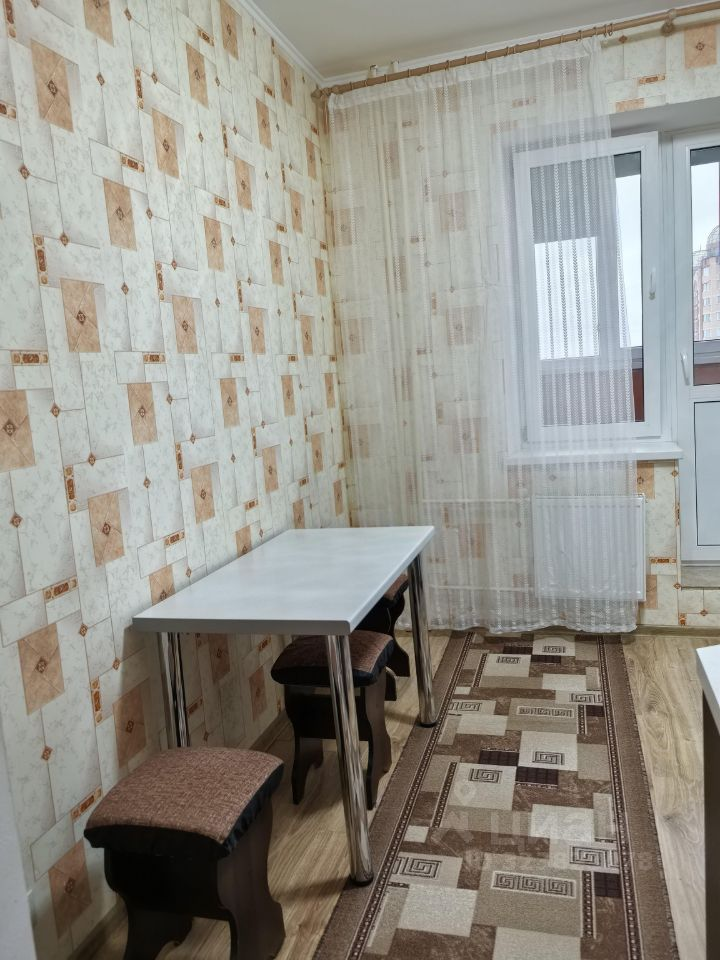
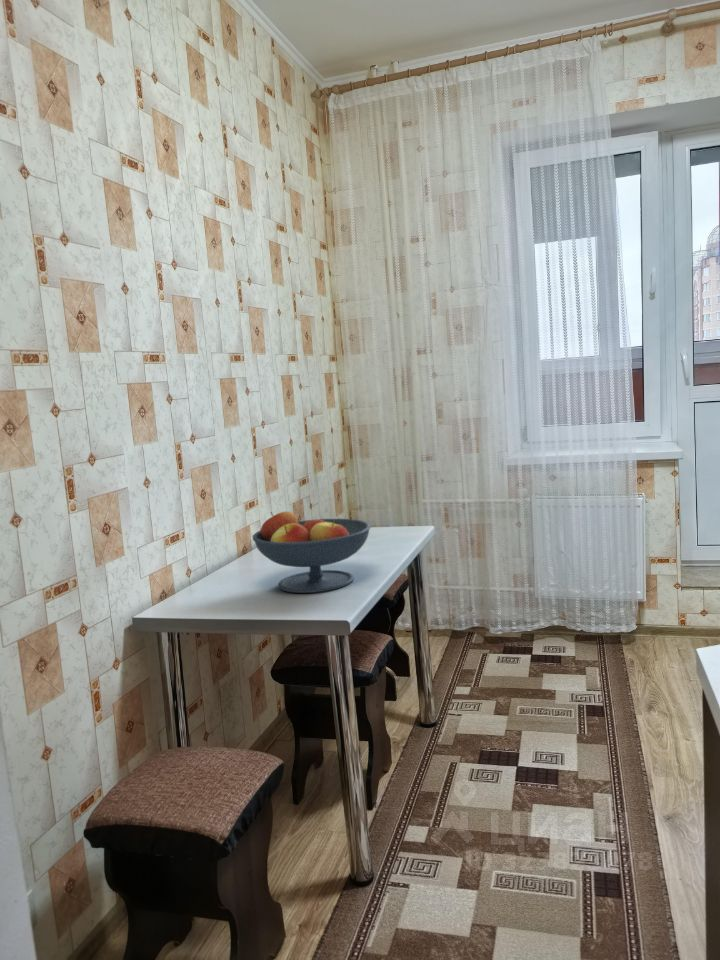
+ fruit bowl (313, 547)
